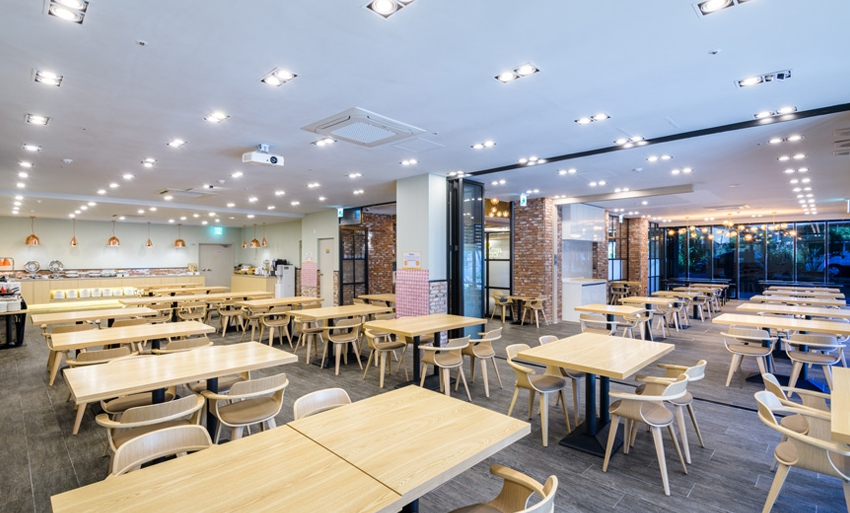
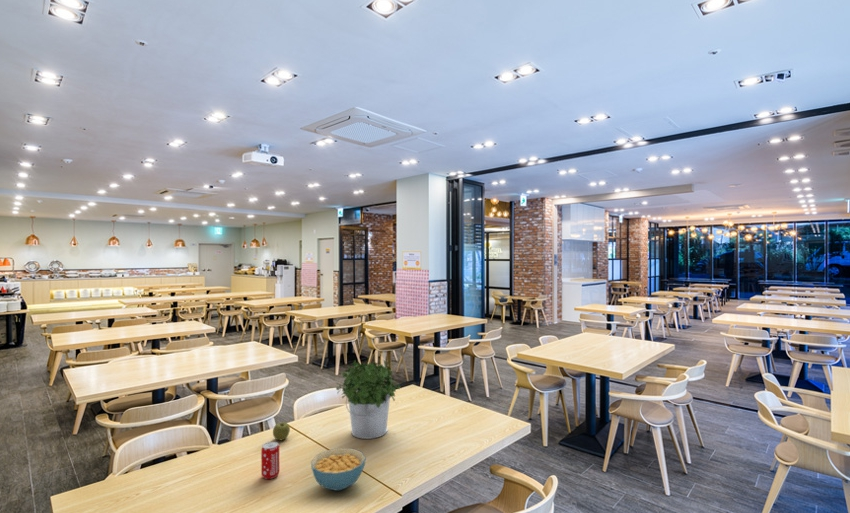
+ apple (281, 431)
+ beverage can (270, 460)
+ potted plant (369, 396)
+ cereal bowl (338, 473)
